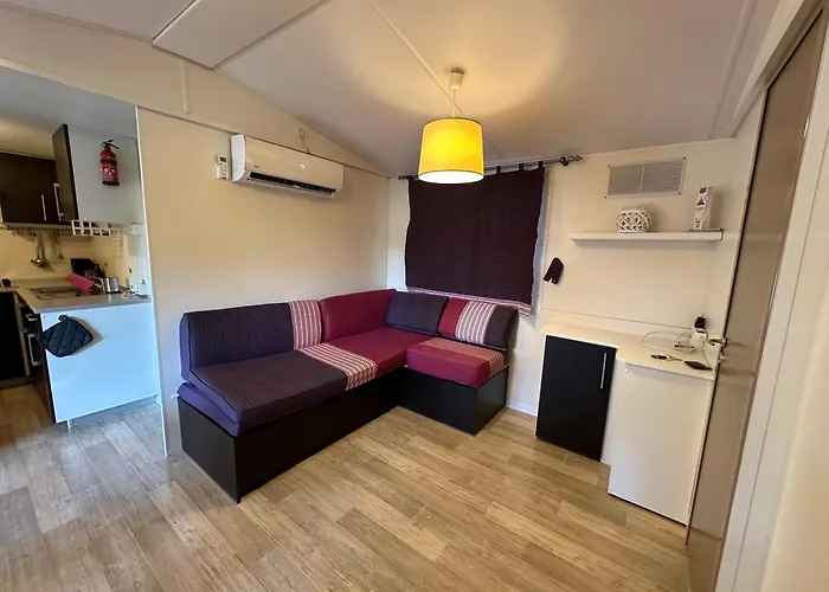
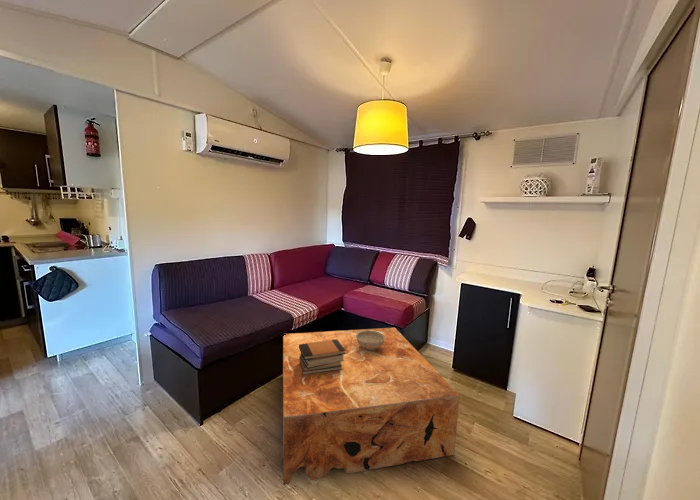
+ coffee table (354, 384)
+ book stack (321, 356)
+ decorative bowl (370, 341)
